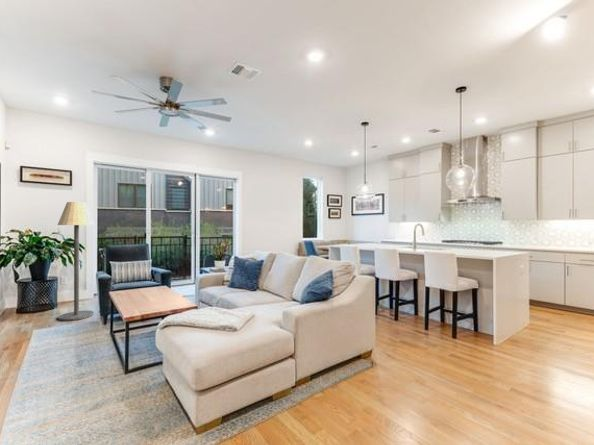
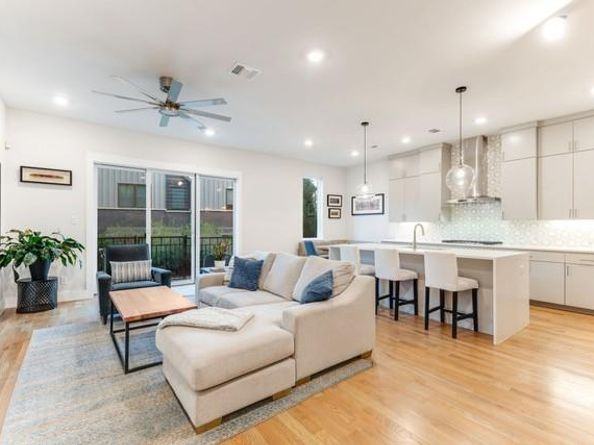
- floor lamp (76, 259)
